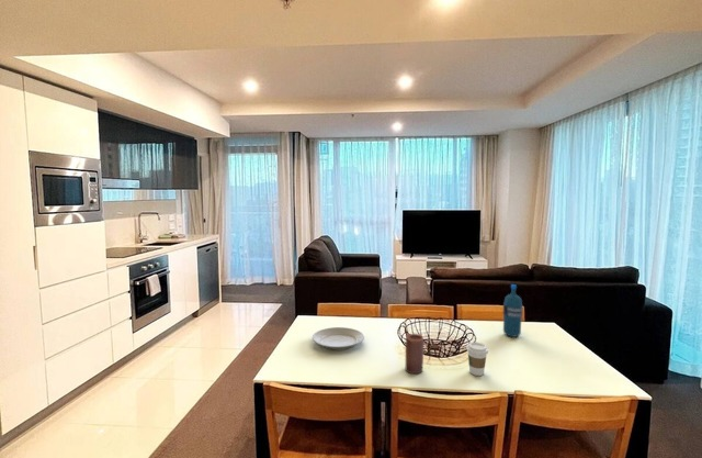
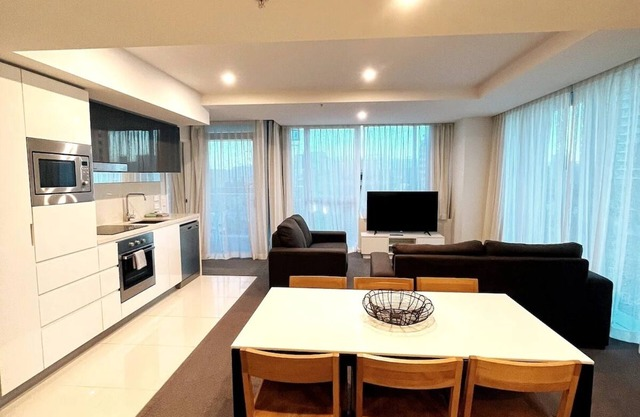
- water bottle (512, 310)
- coffee cup (476, 358)
- plate (338, 339)
- candle (414, 353)
